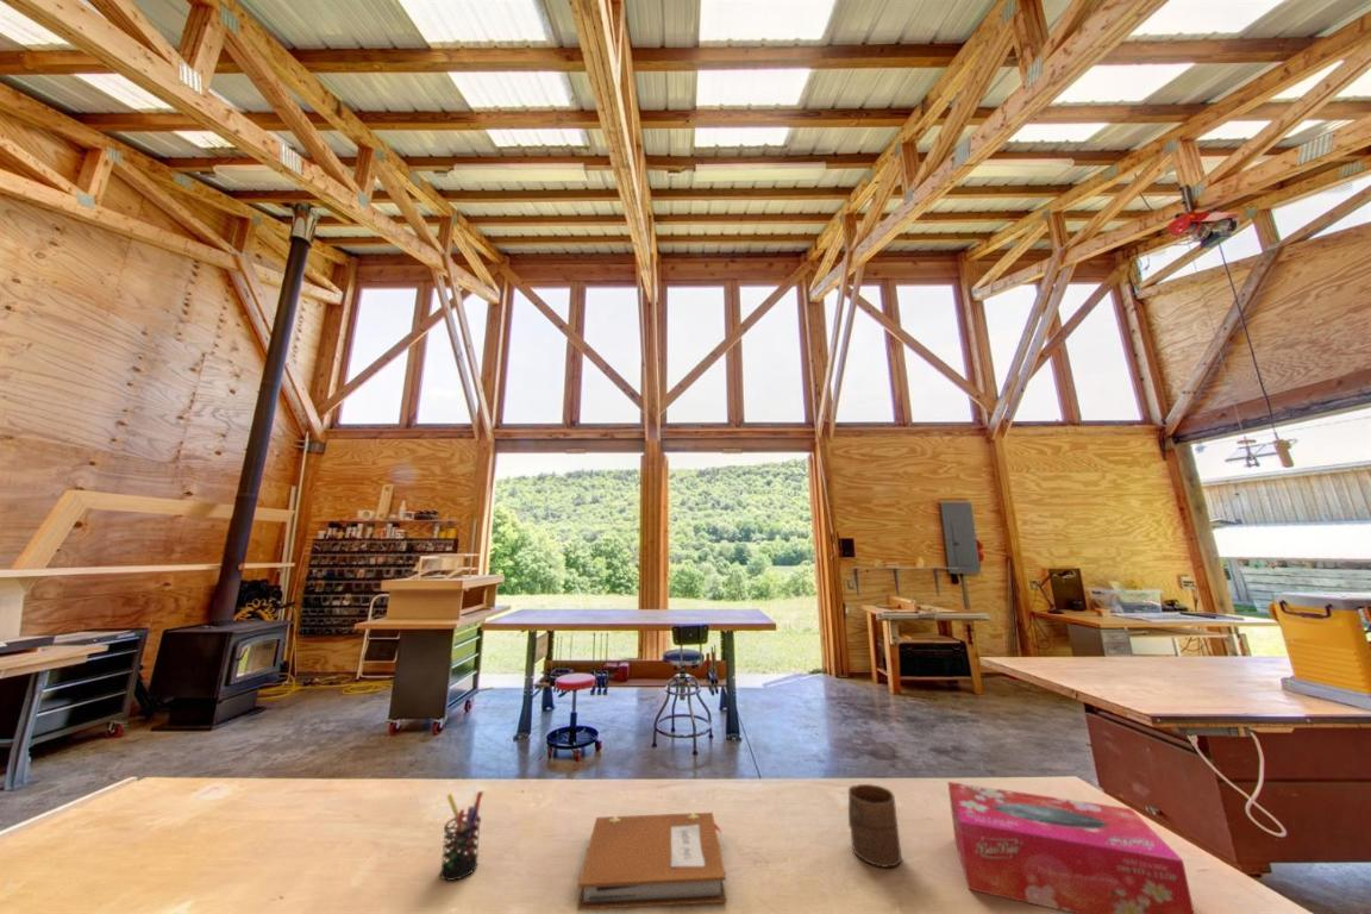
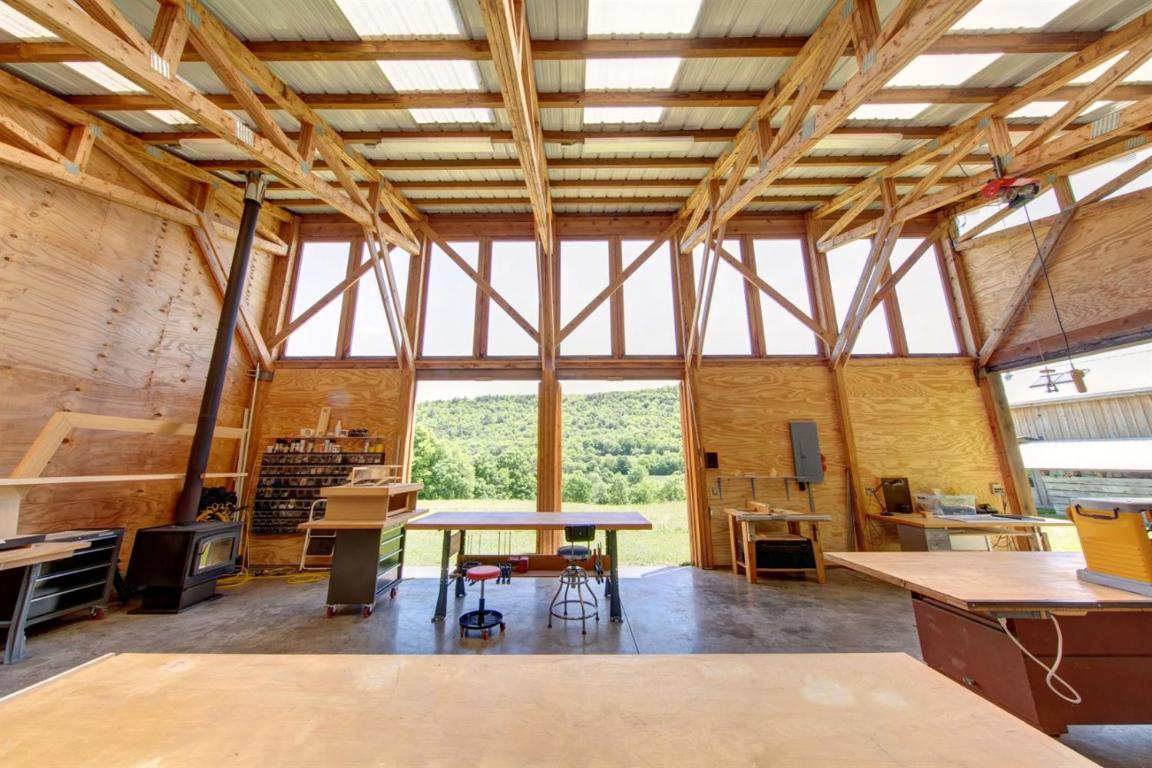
- tissue box (1052, 847)
- notebook (657, 852)
- cup (872, 821)
- pen holder (467, 826)
